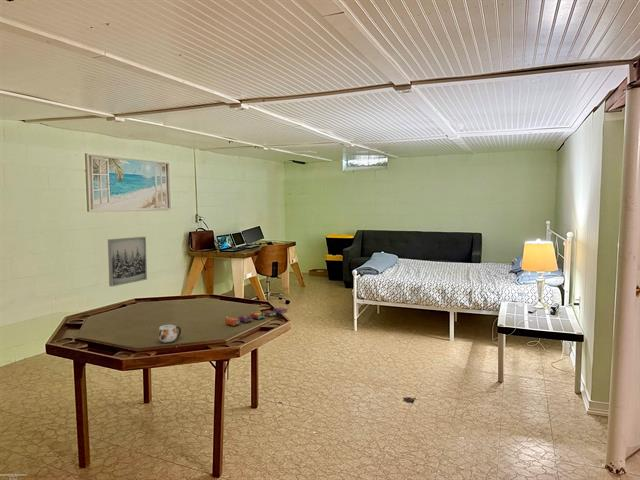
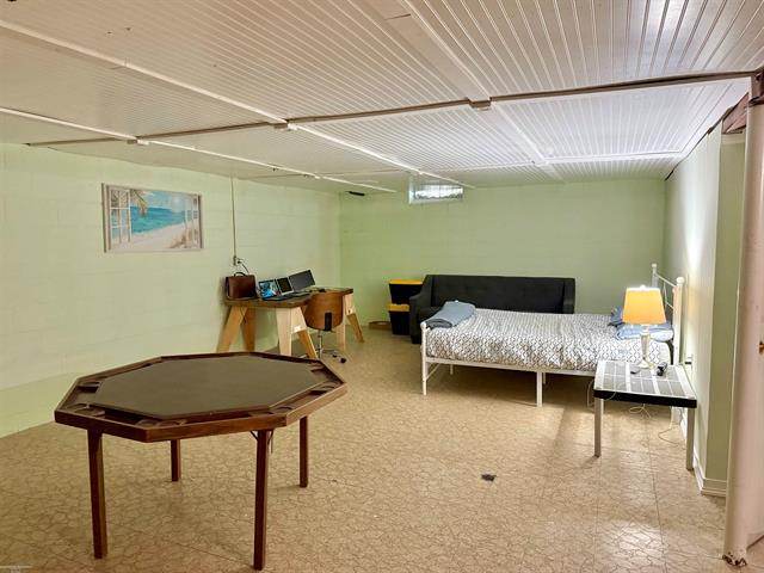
- wall art (128, 260)
- mug (170, 332)
- magic books (258, 314)
